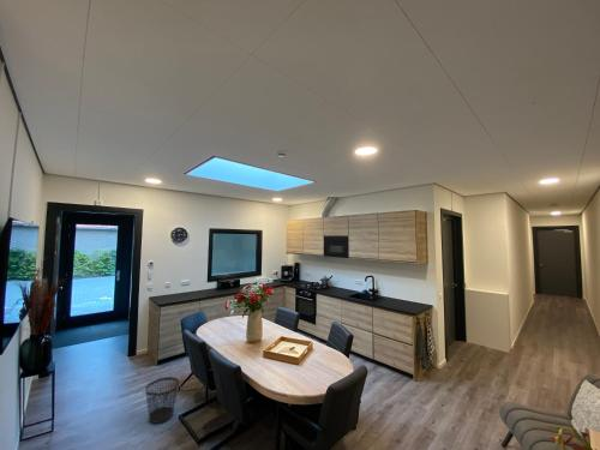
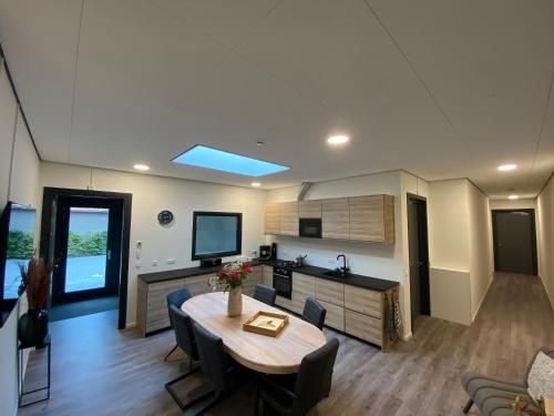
- wastebasket (162, 400)
